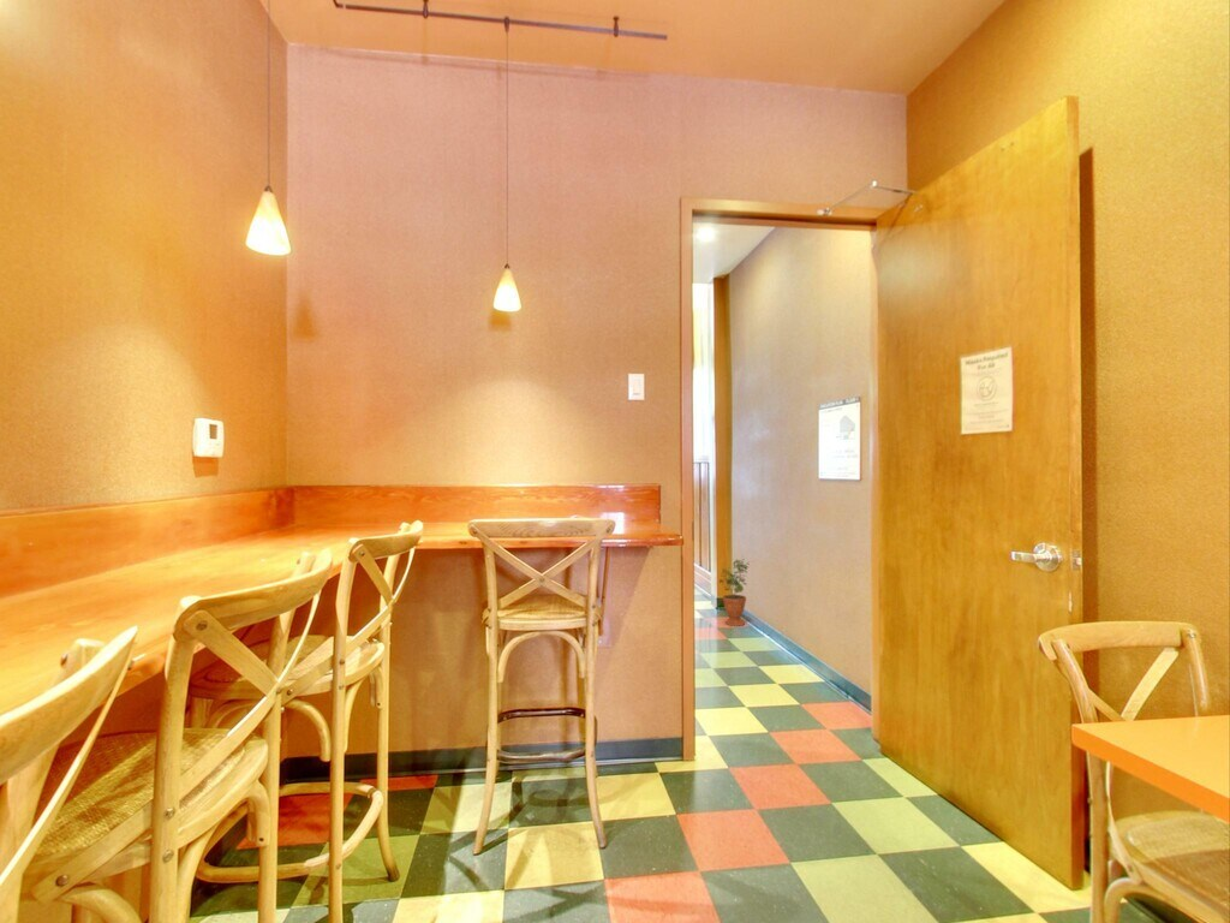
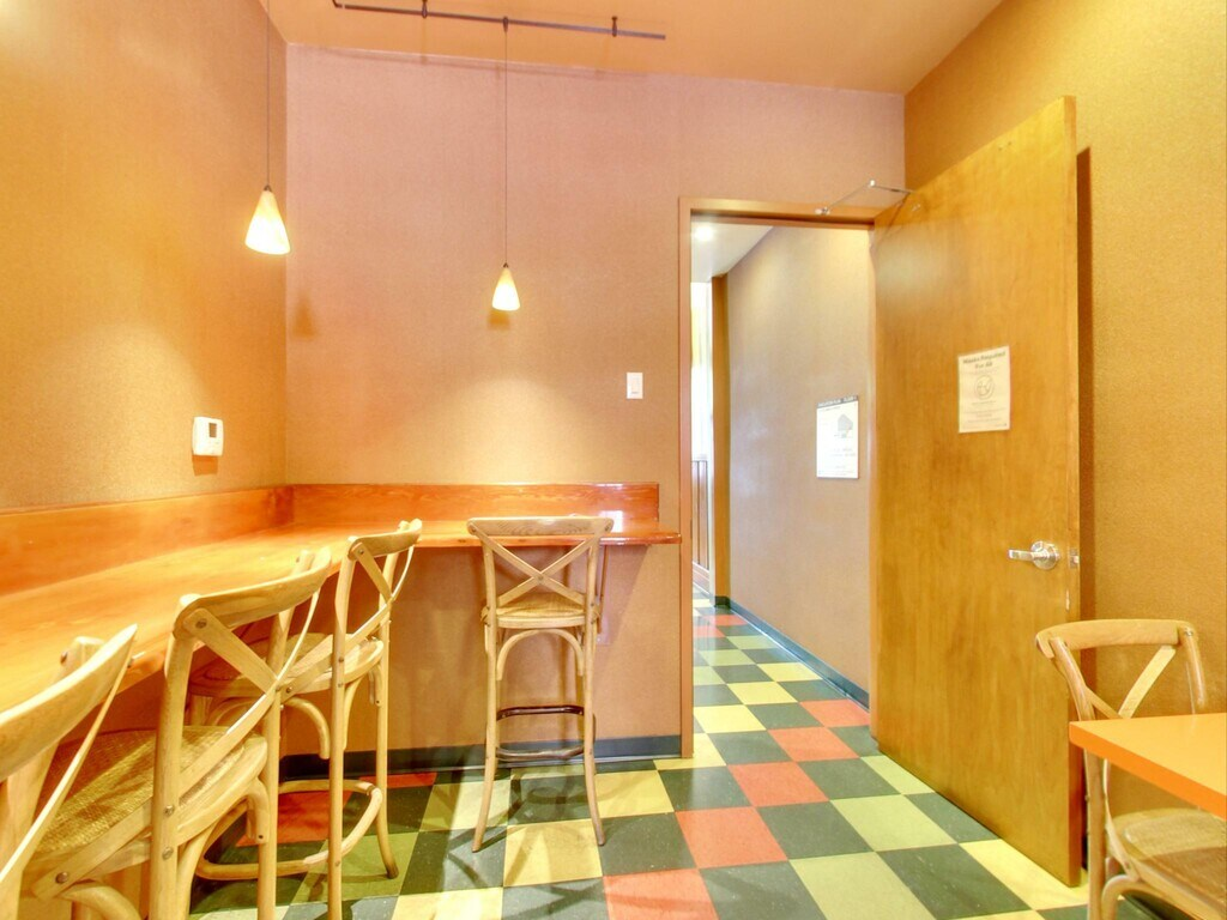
- potted plant (735, 589)
